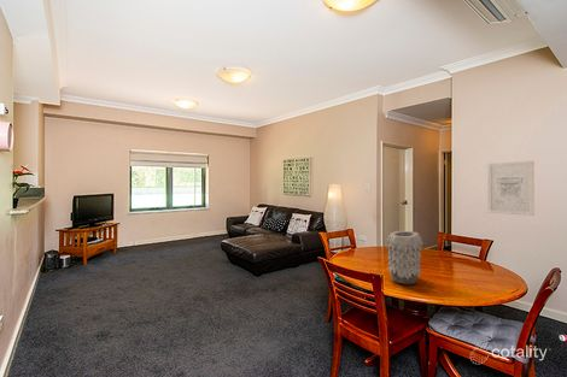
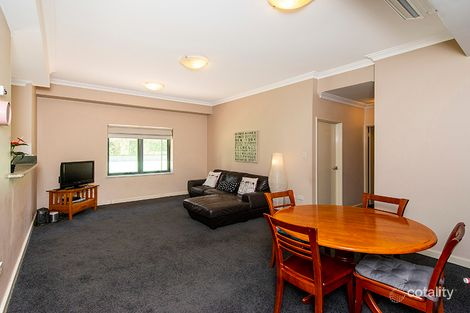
- wall art (509, 188)
- vase (404, 255)
